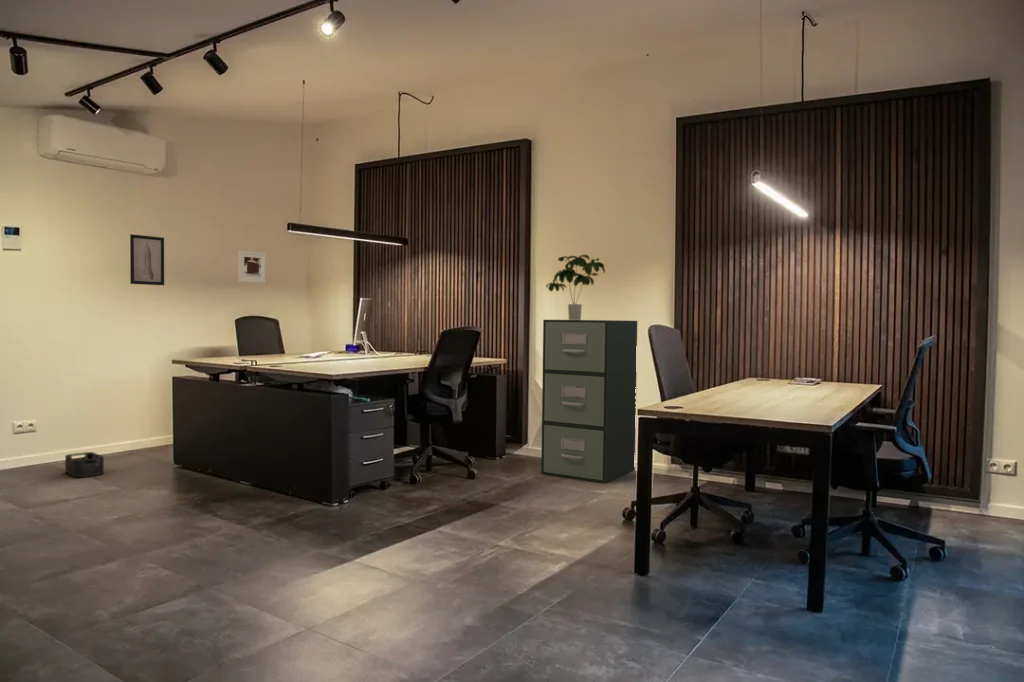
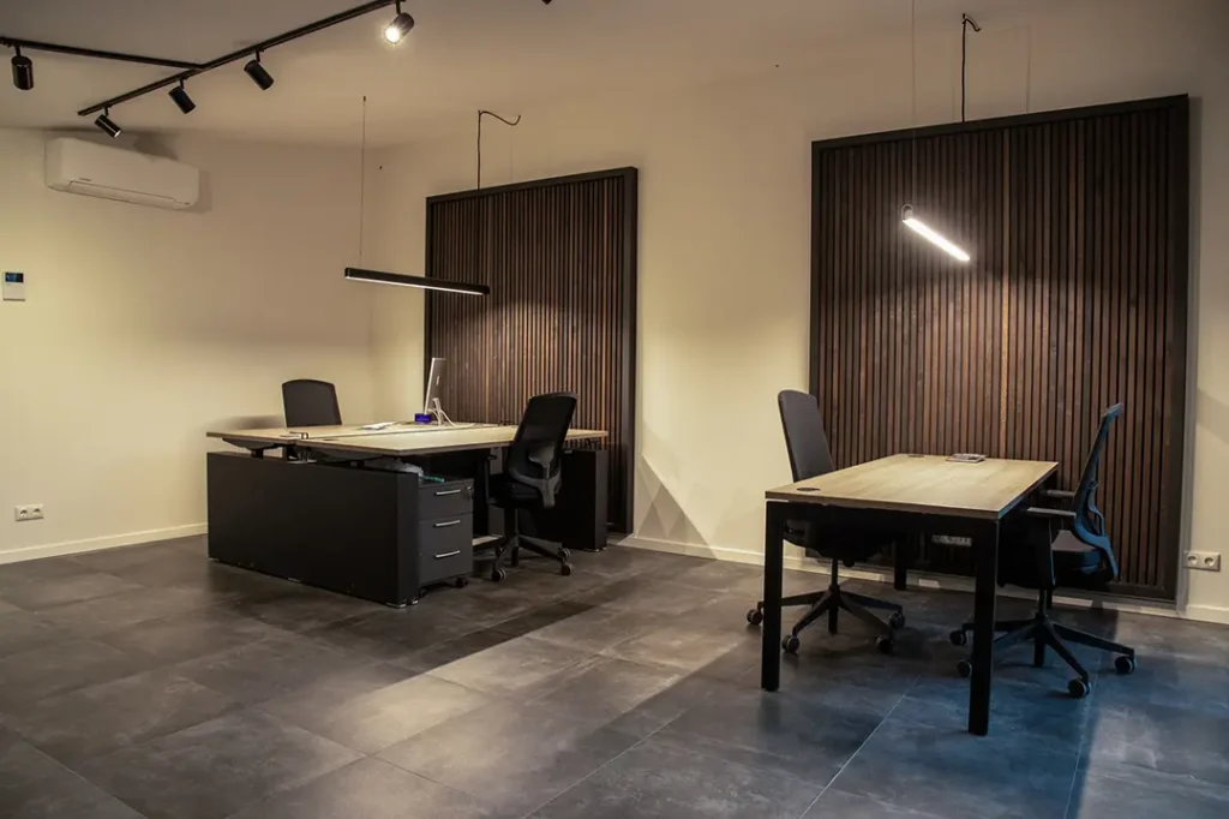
- wall art (147, 260)
- filing cabinet (588, 396)
- storage bin (84, 464)
- potted plant (574, 285)
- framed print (252, 267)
